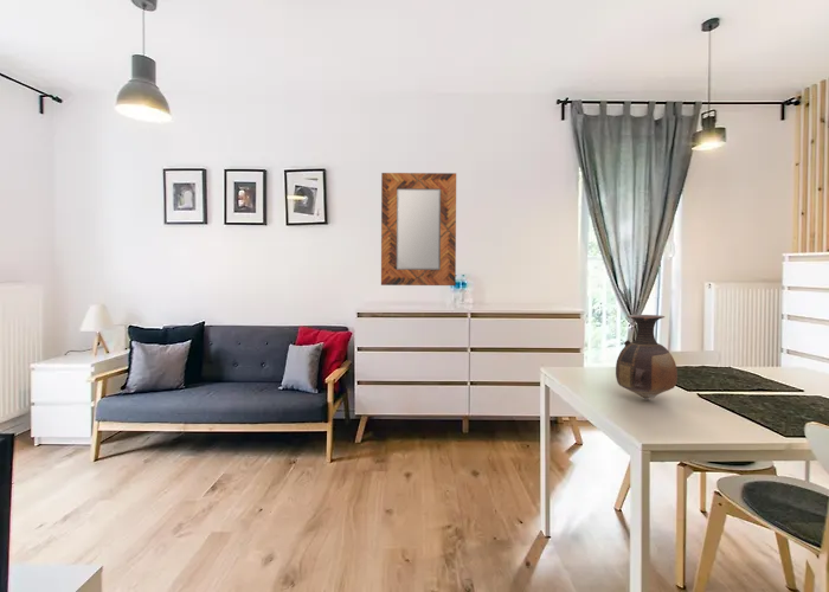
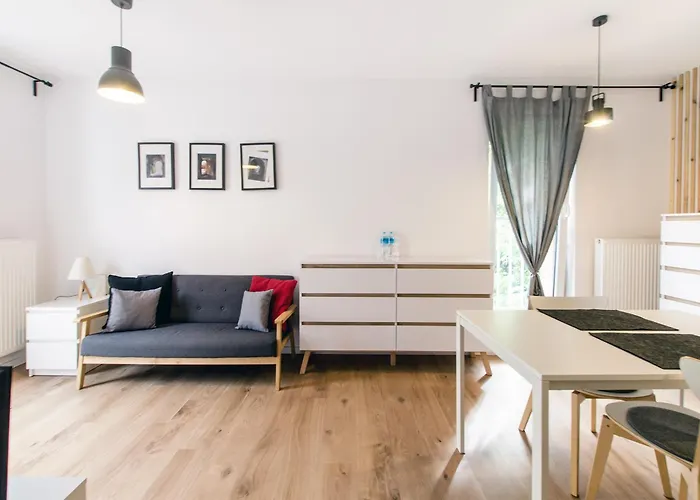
- home mirror (418, 229)
- vase (644, 356)
